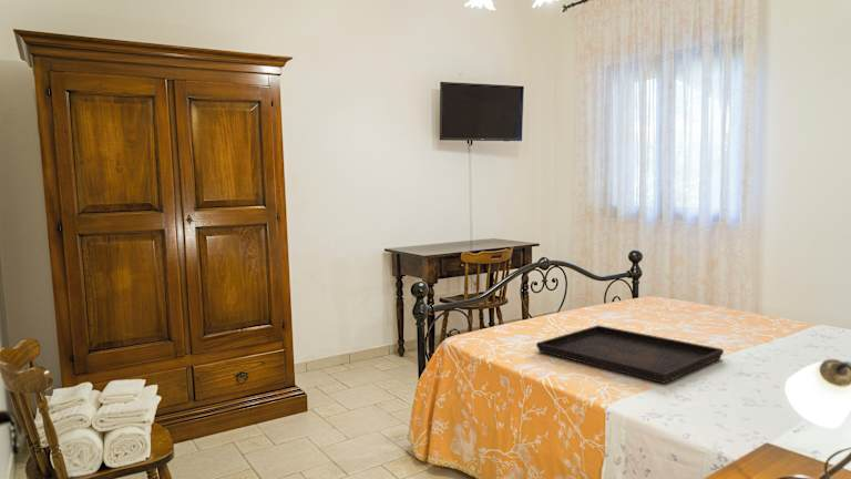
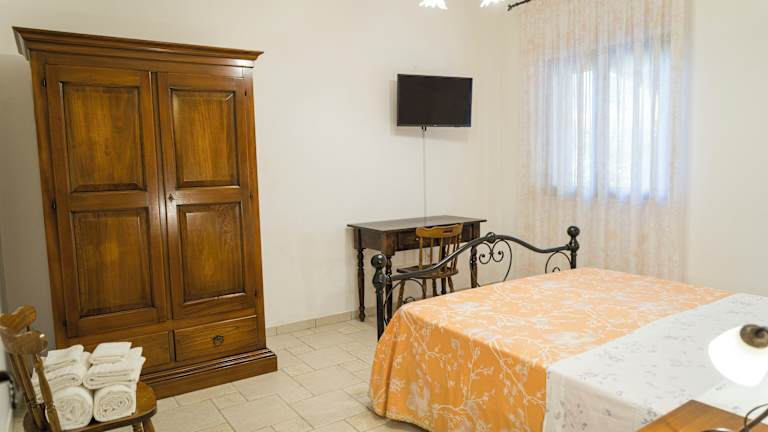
- serving tray (626, 350)
